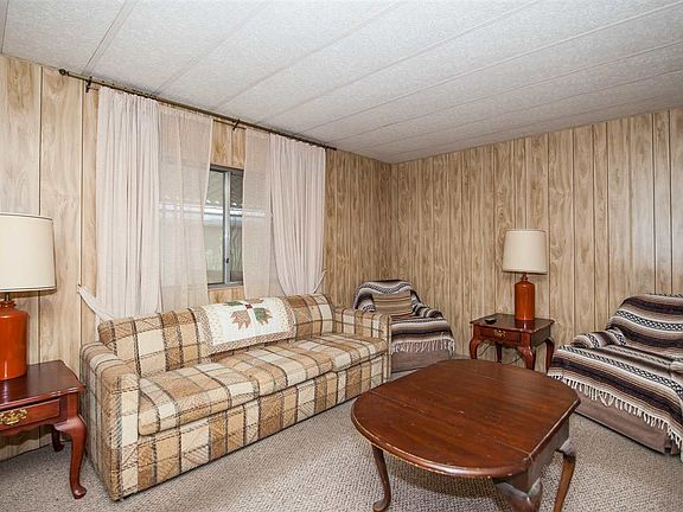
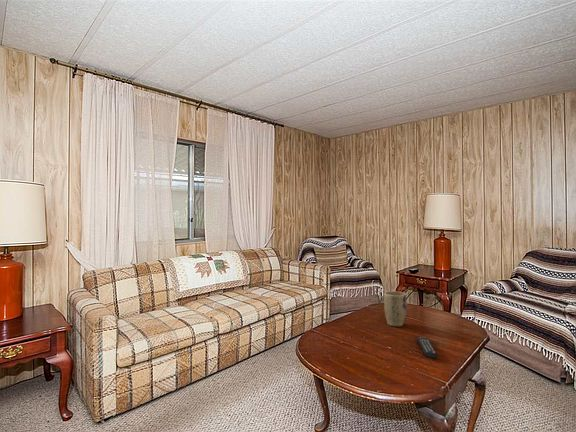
+ remote control (426, 346)
+ plant pot (395, 308)
